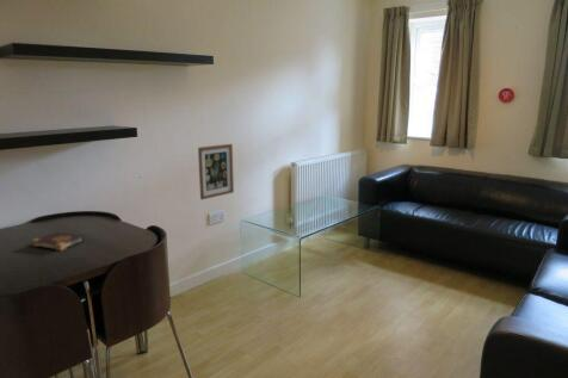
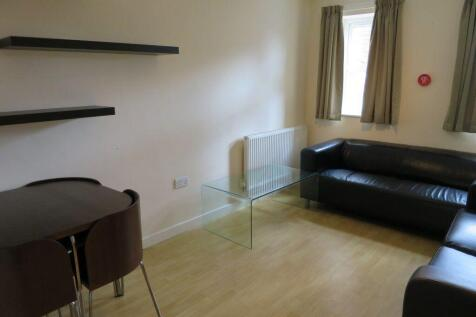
- book (58, 240)
- wall art (216, 171)
